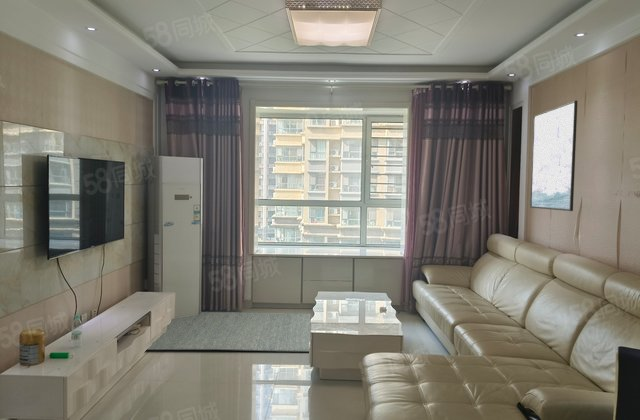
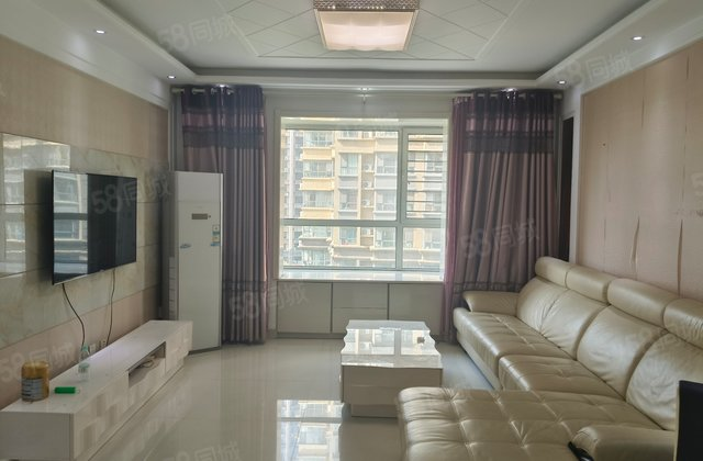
- rug (217, 328)
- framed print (551, 159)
